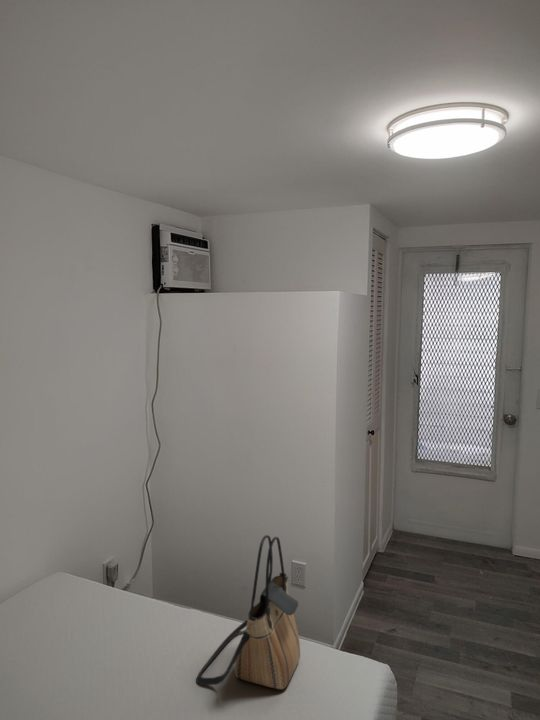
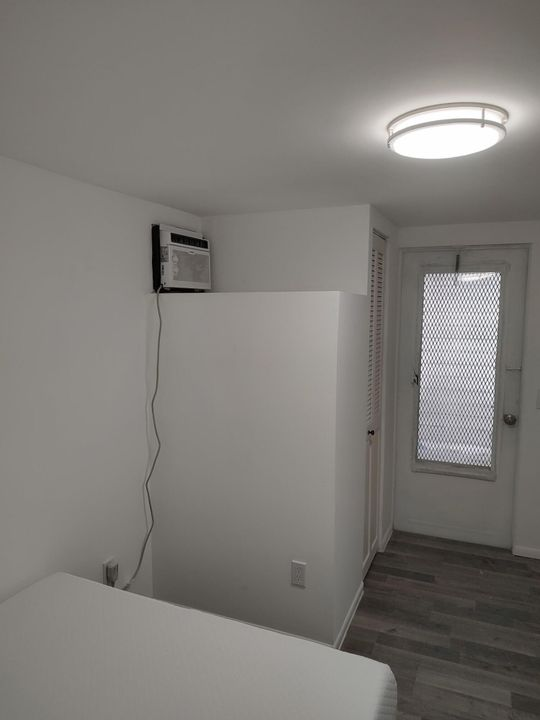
- tote bag (254, 597)
